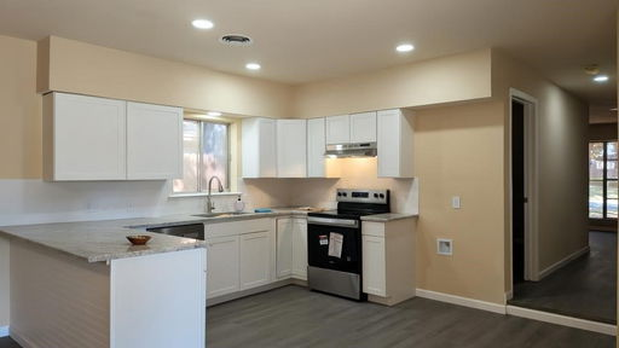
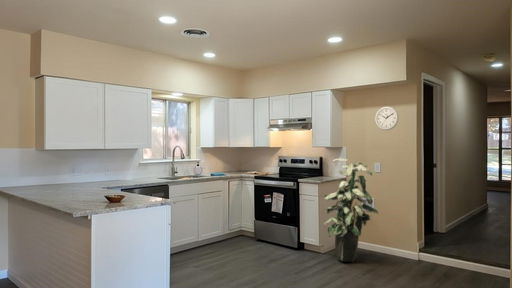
+ indoor plant (347, 208)
+ wall clock (386, 118)
